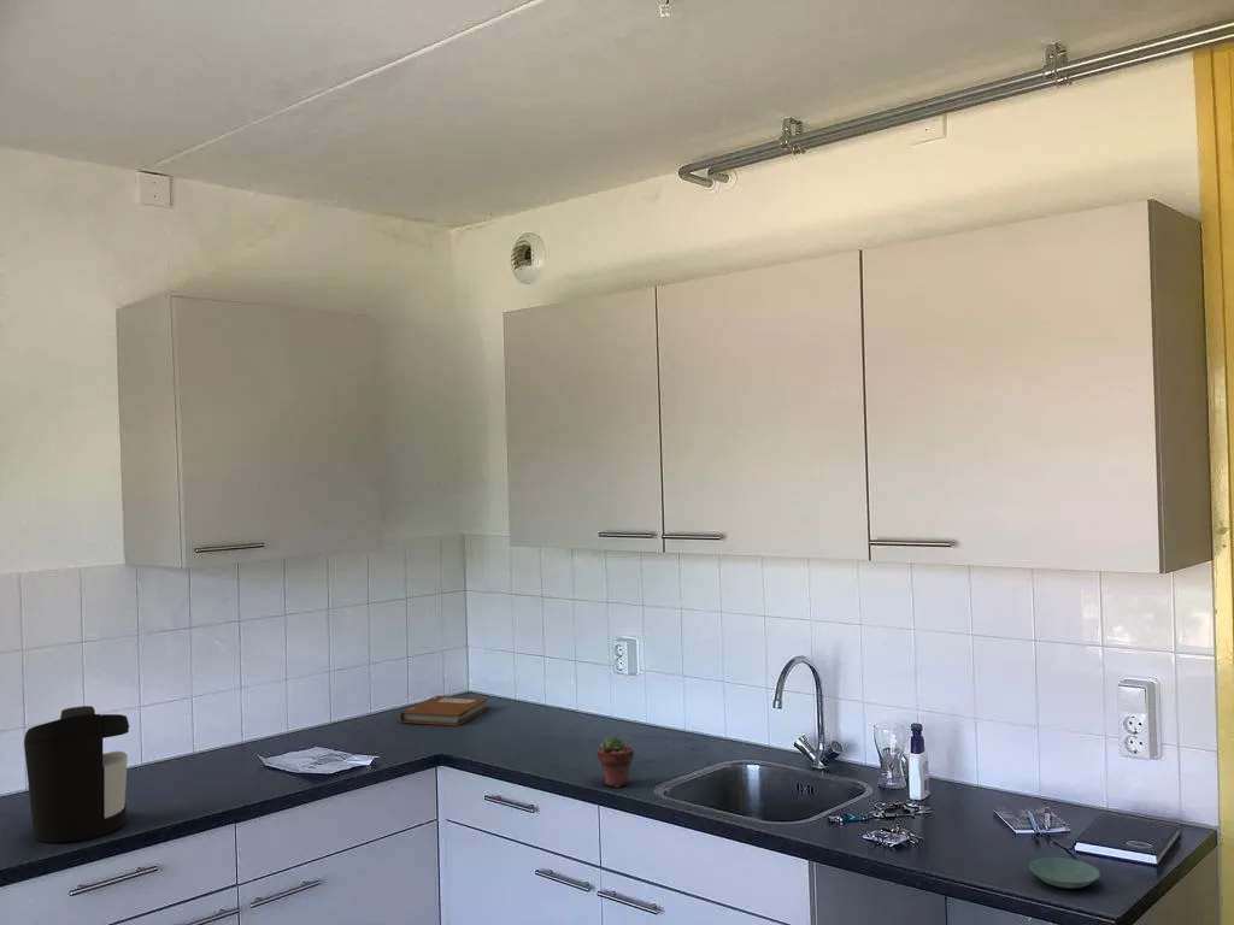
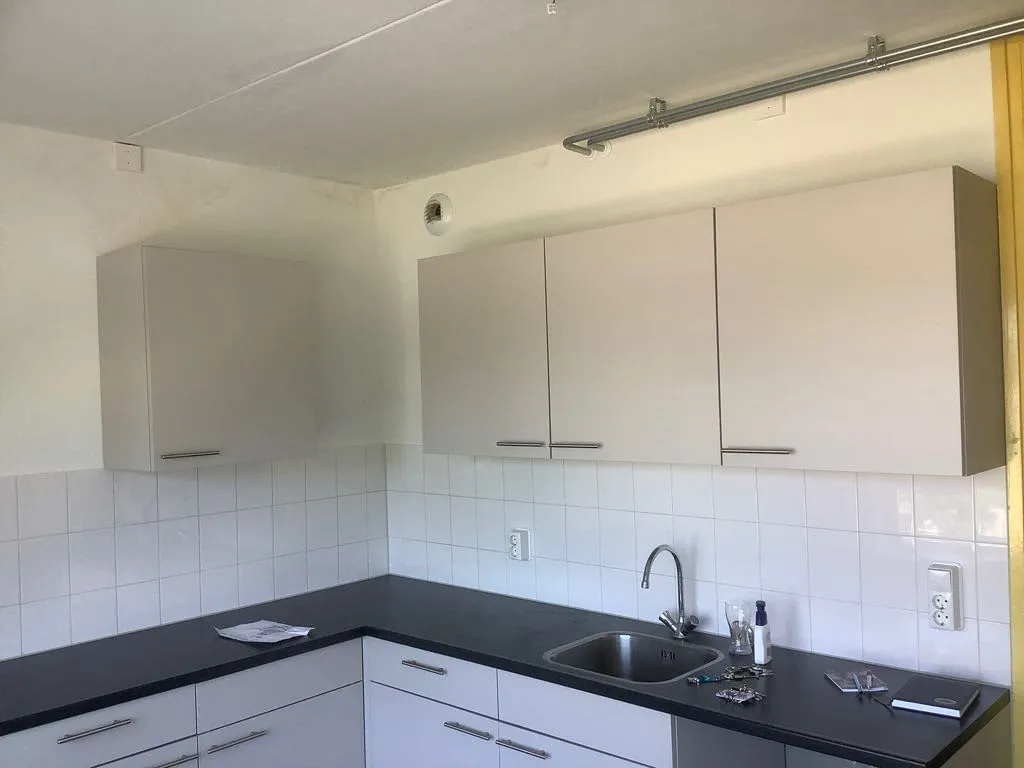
- coffee maker (78, 764)
- potted succulent (615, 759)
- notebook (446, 708)
- saucer (1064, 874)
